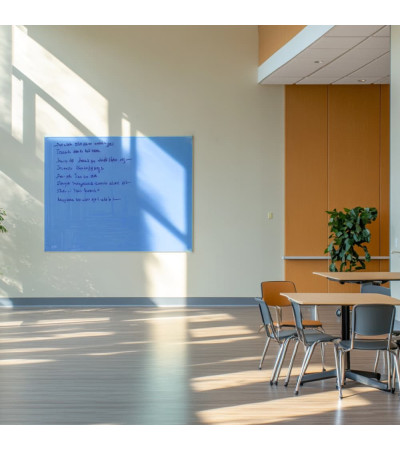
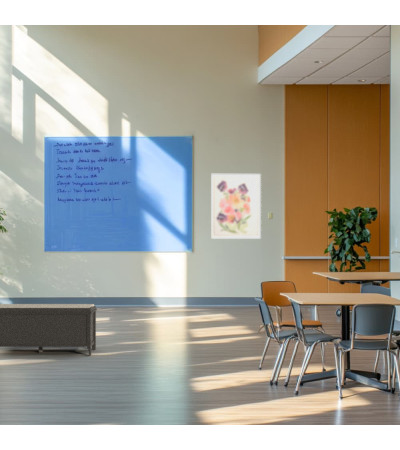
+ bench (41, 328)
+ wall art (235, 206)
